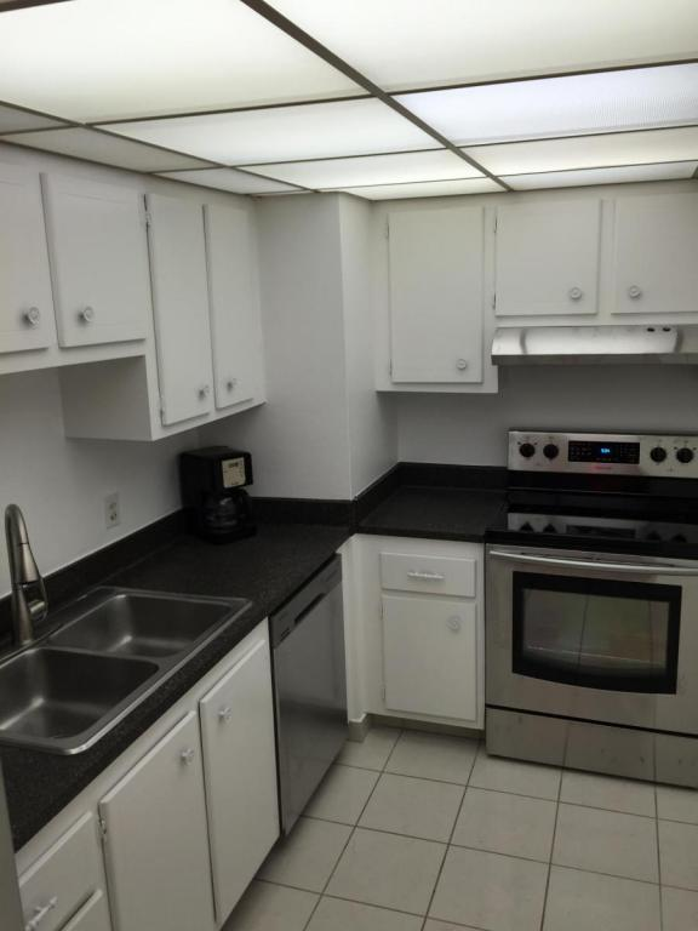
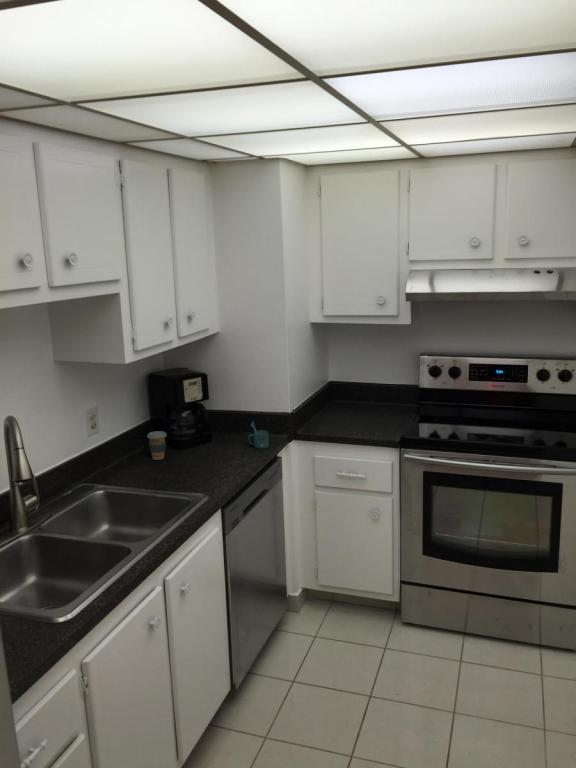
+ mug (257, 433)
+ coffee cup (157, 445)
